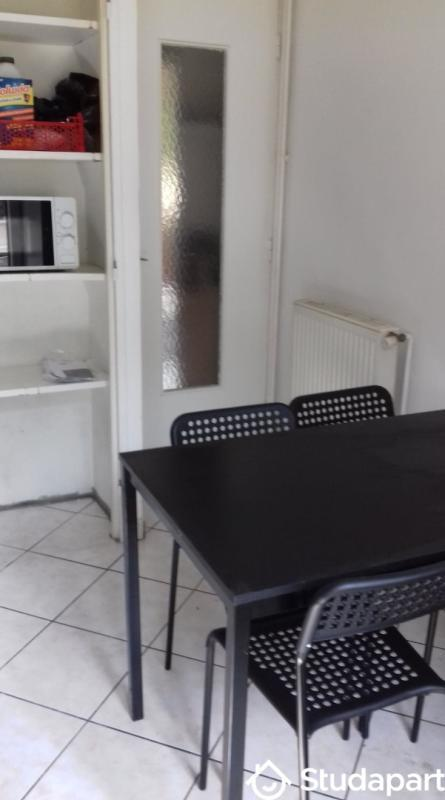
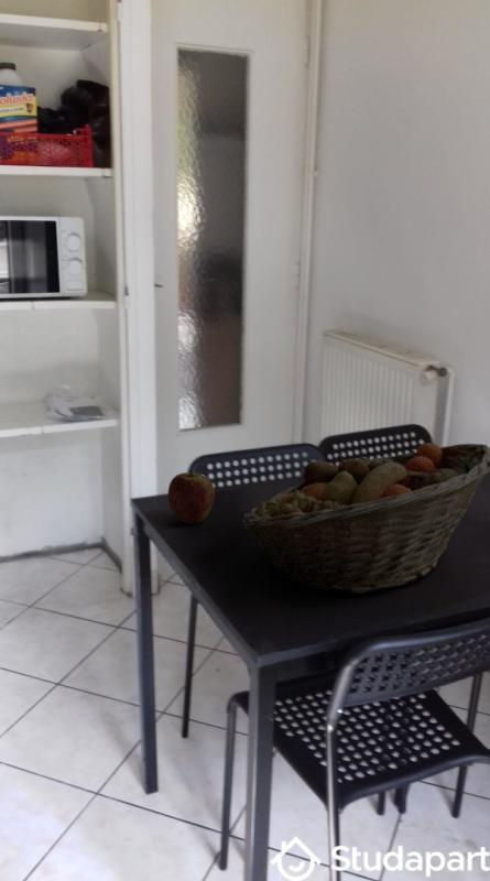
+ apple (190, 496)
+ fruit basket (370, 503)
